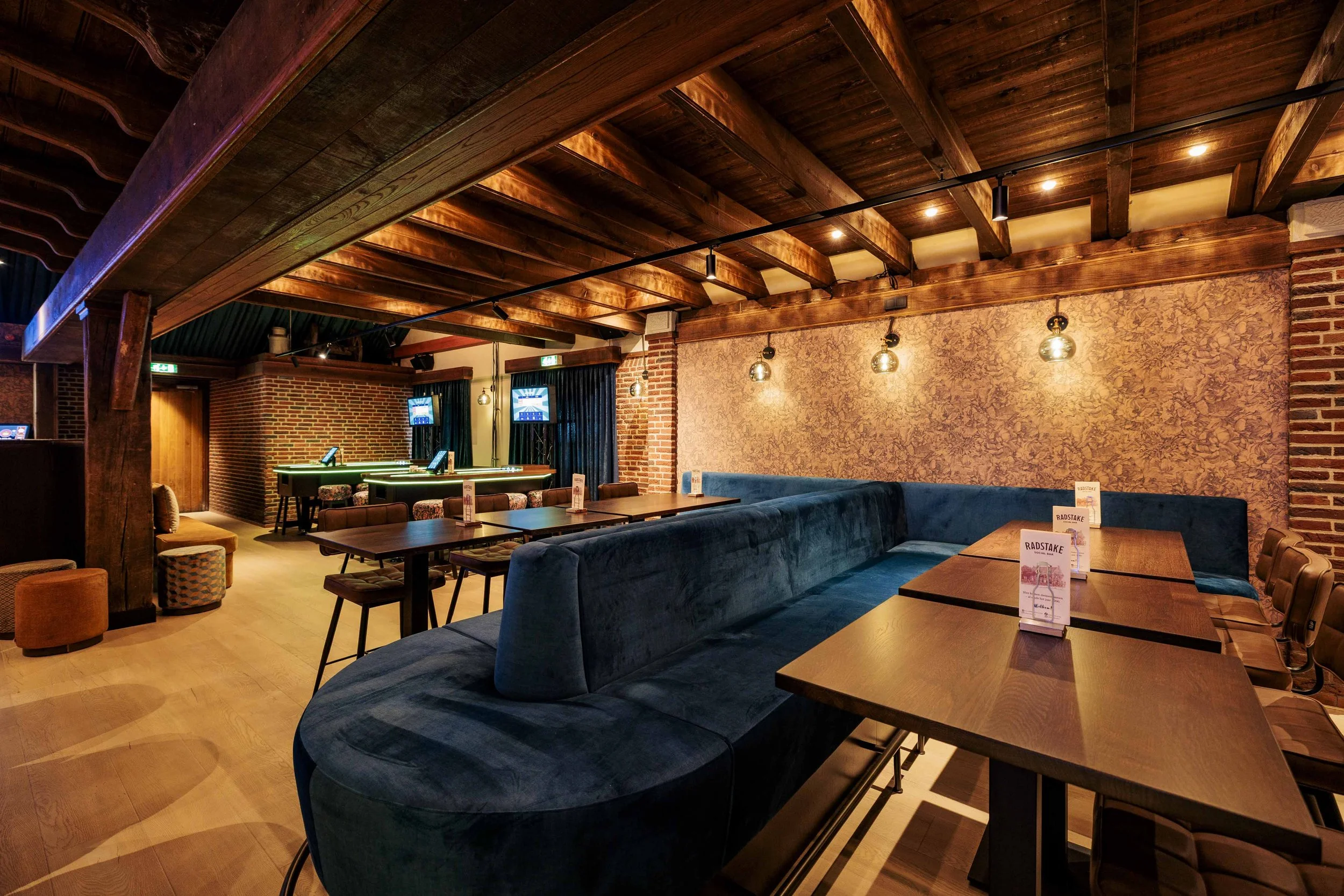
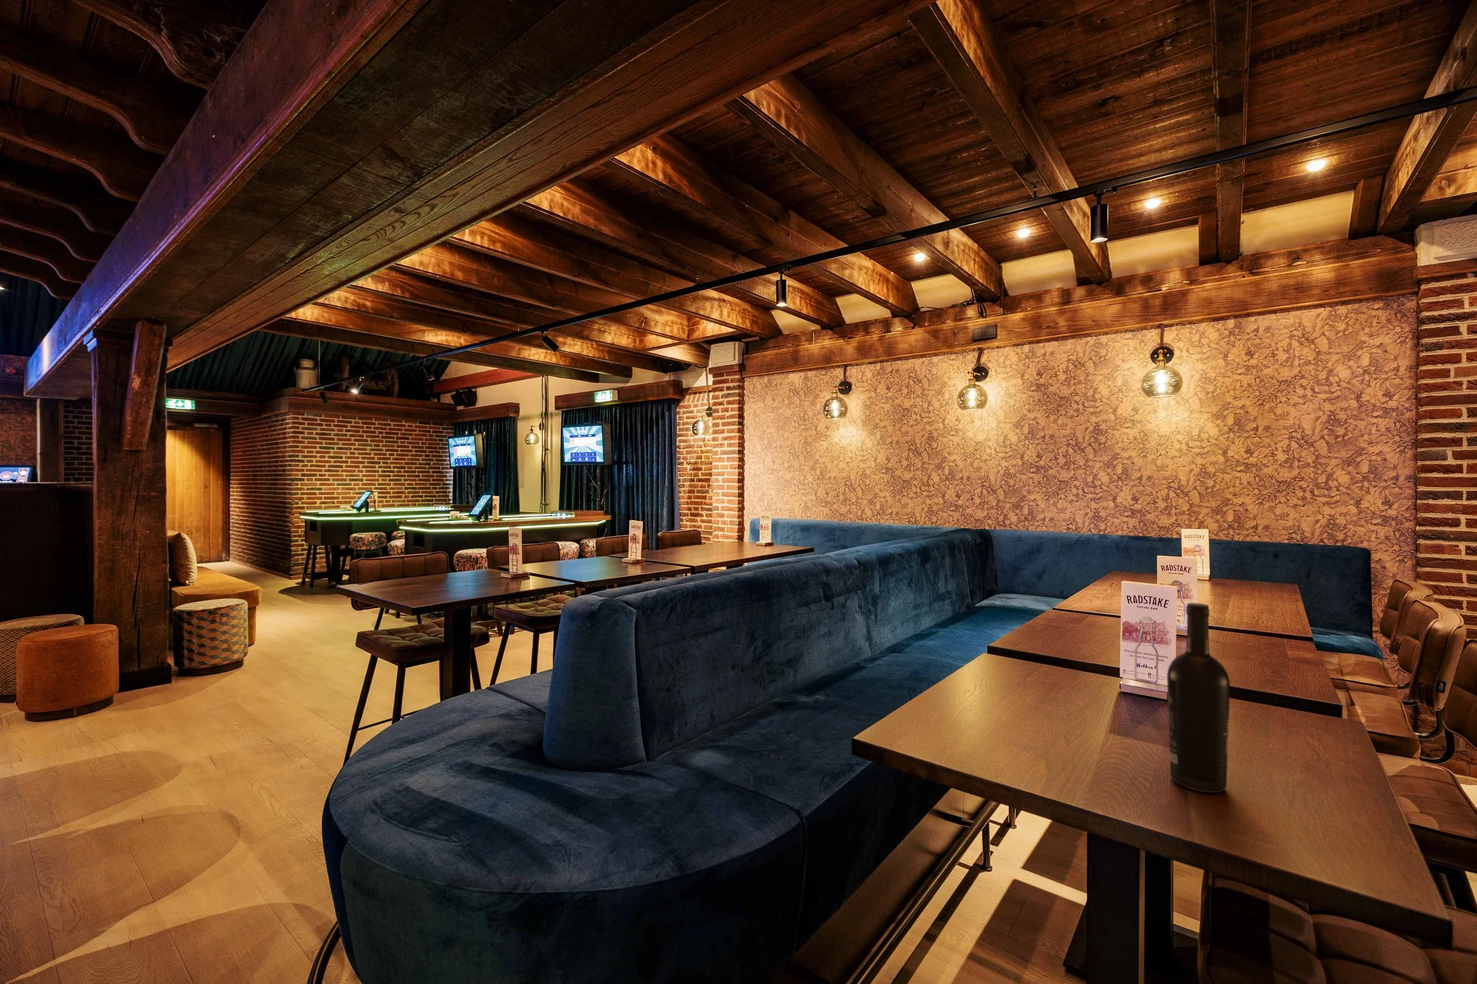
+ wine bottle (1198, 694)
